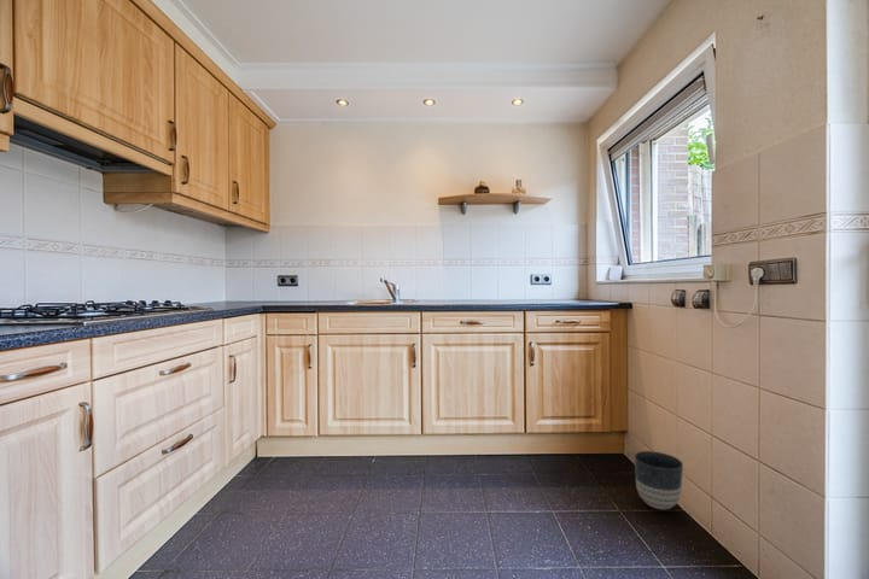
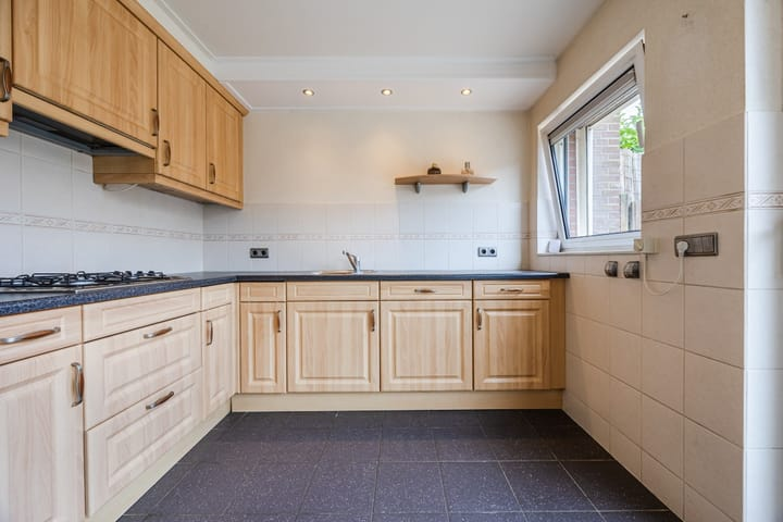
- planter (658, 482)
